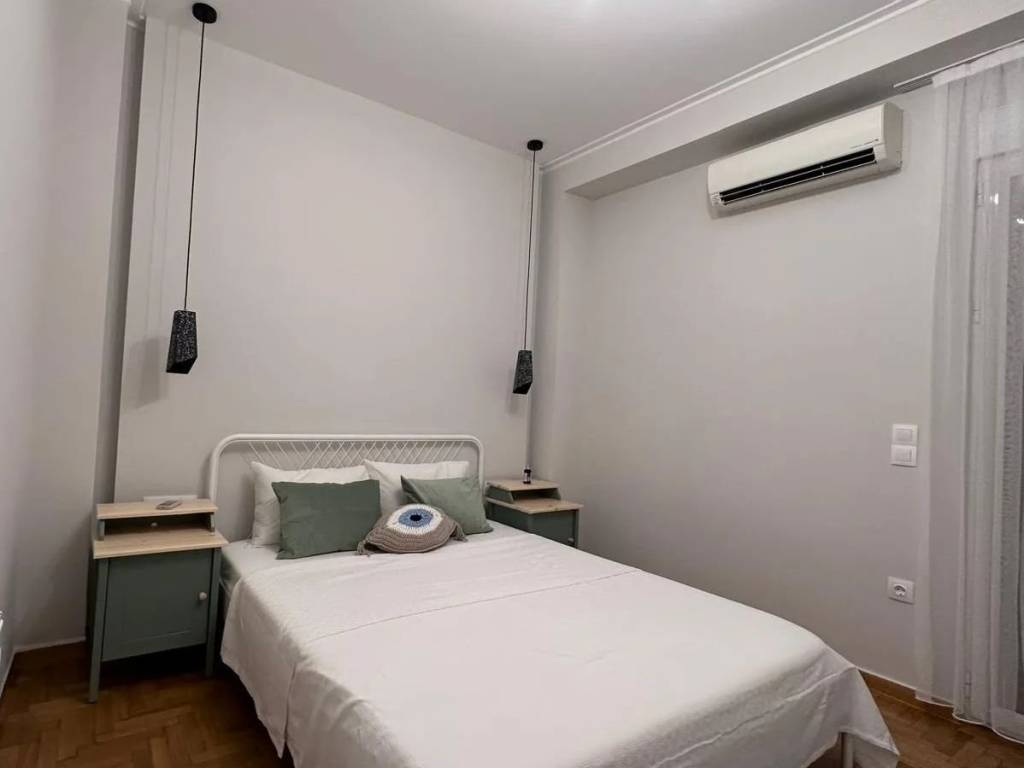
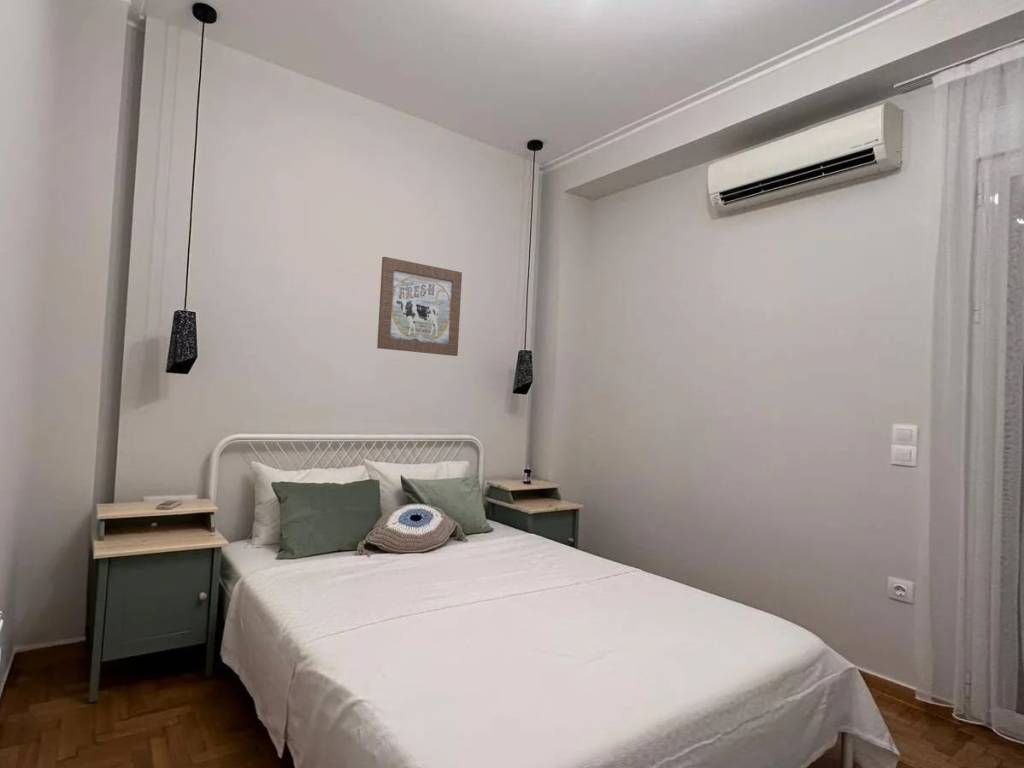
+ wall art (421, 308)
